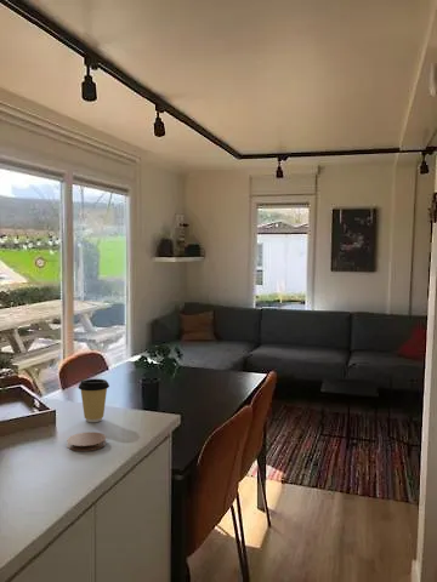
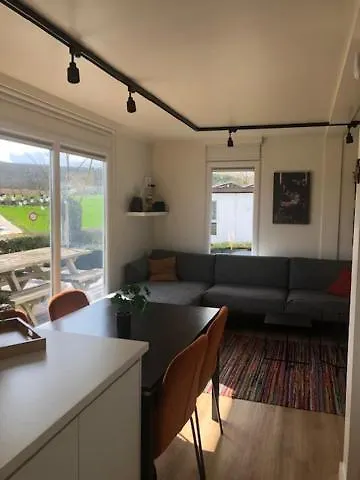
- coaster (86, 440)
- coffee cup (93, 399)
